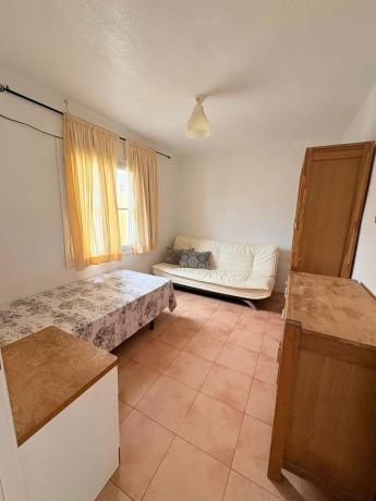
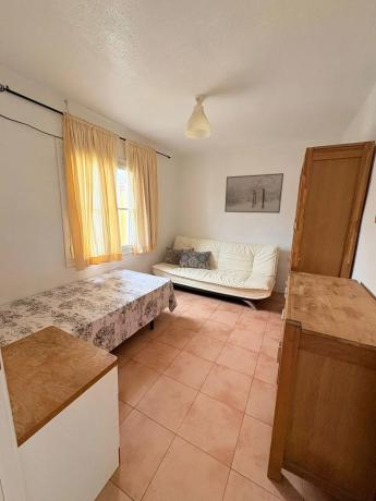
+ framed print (252, 194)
